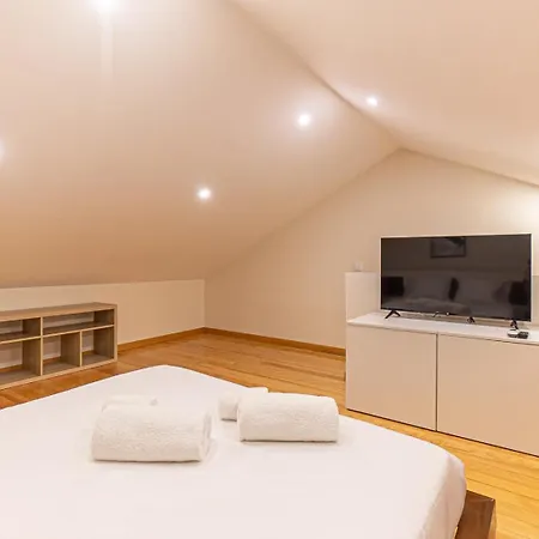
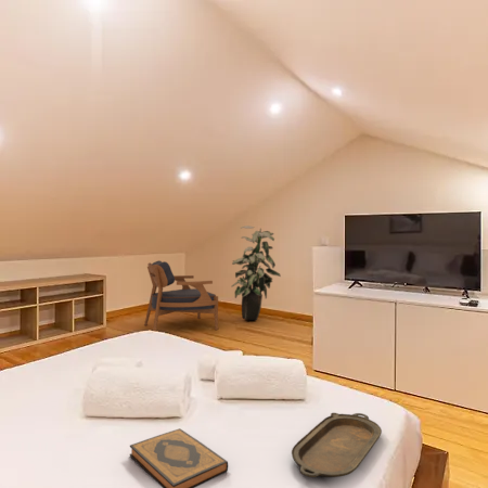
+ serving tray (338, 444)
+ hardback book (177, 458)
+ indoor plant (253, 272)
+ armchair (179, 293)
